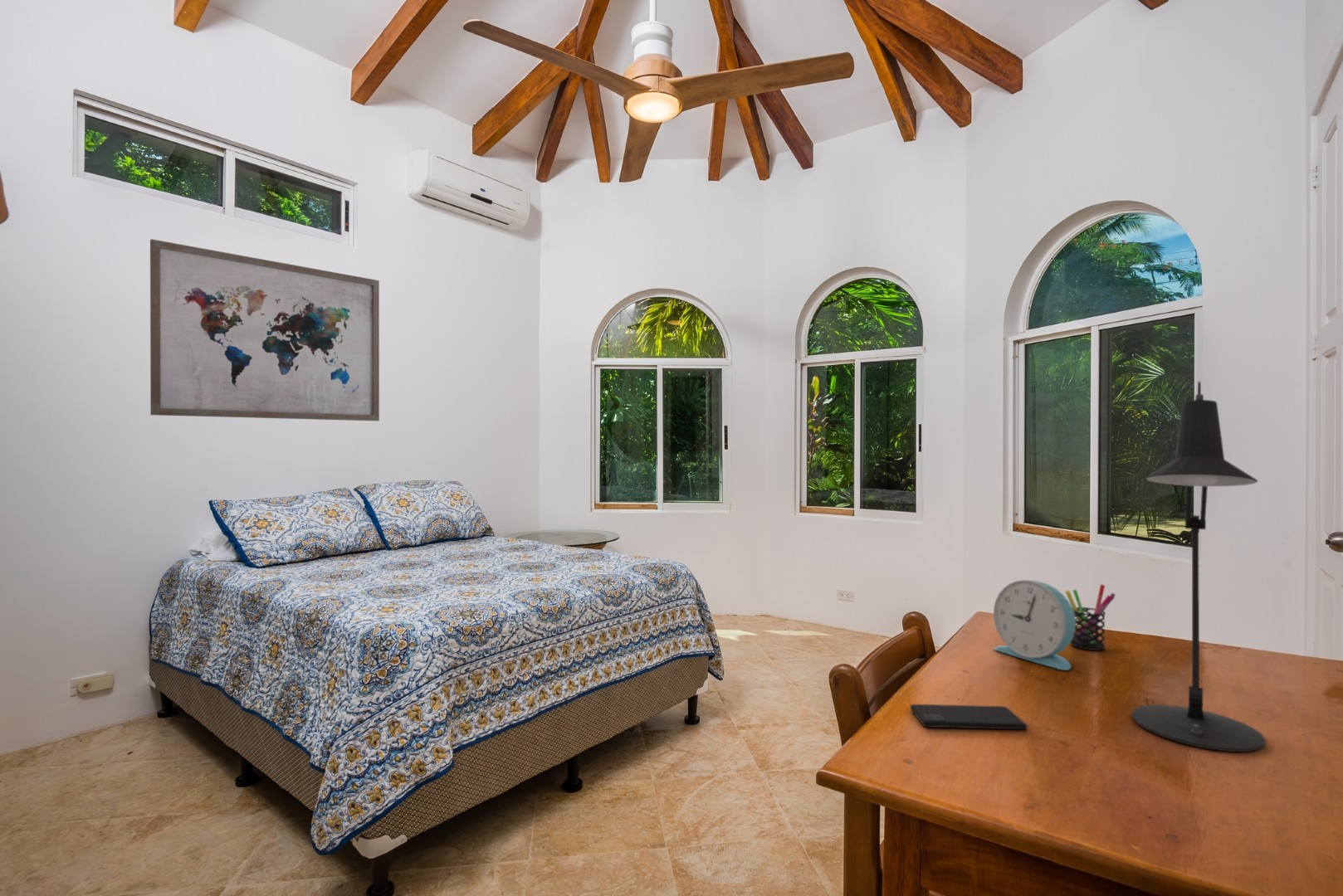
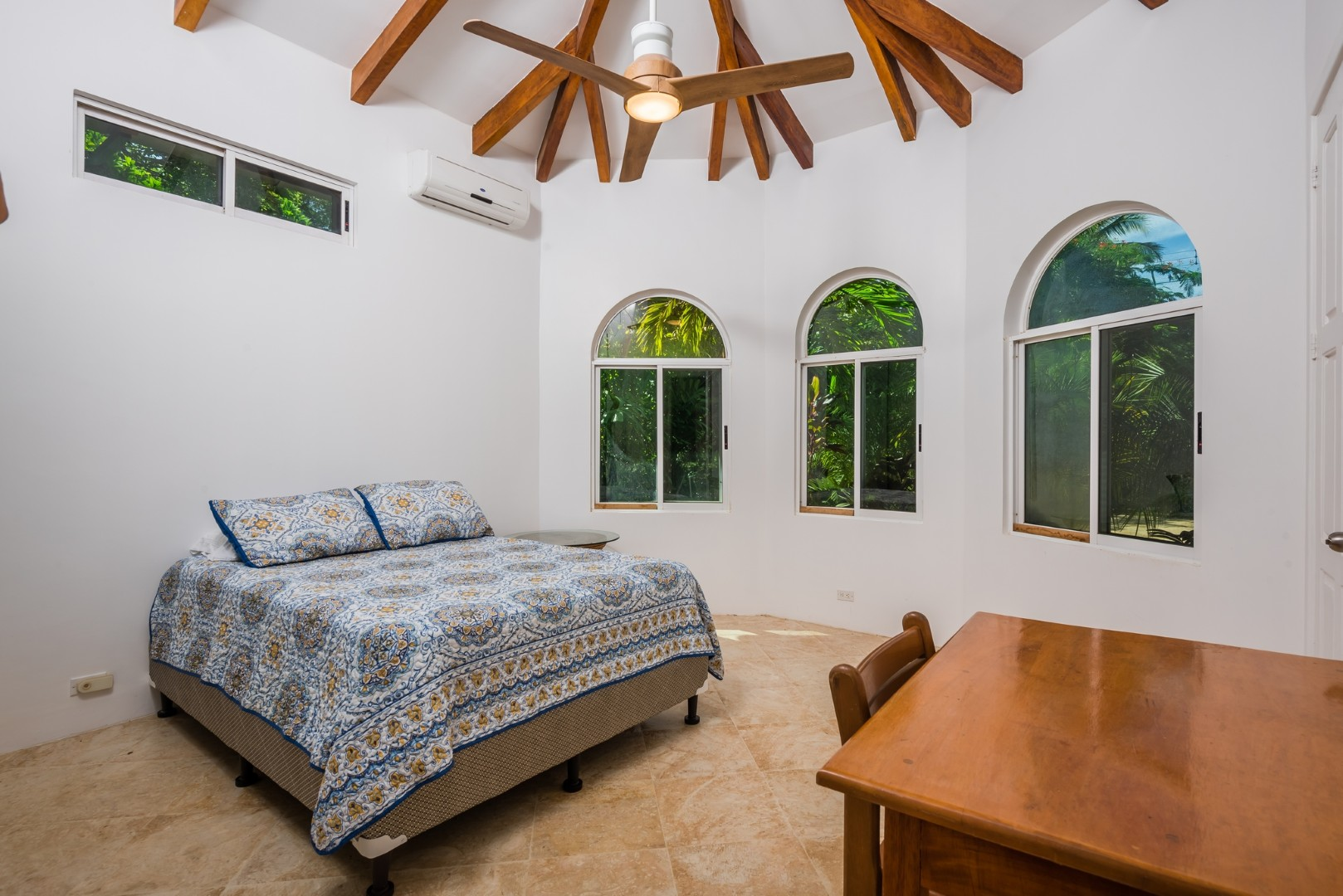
- smartphone (966, 715)
- desk lamp (1197, 557)
- wall art (277, 340)
- alarm clock (1037, 617)
- pen holder (1087, 614)
